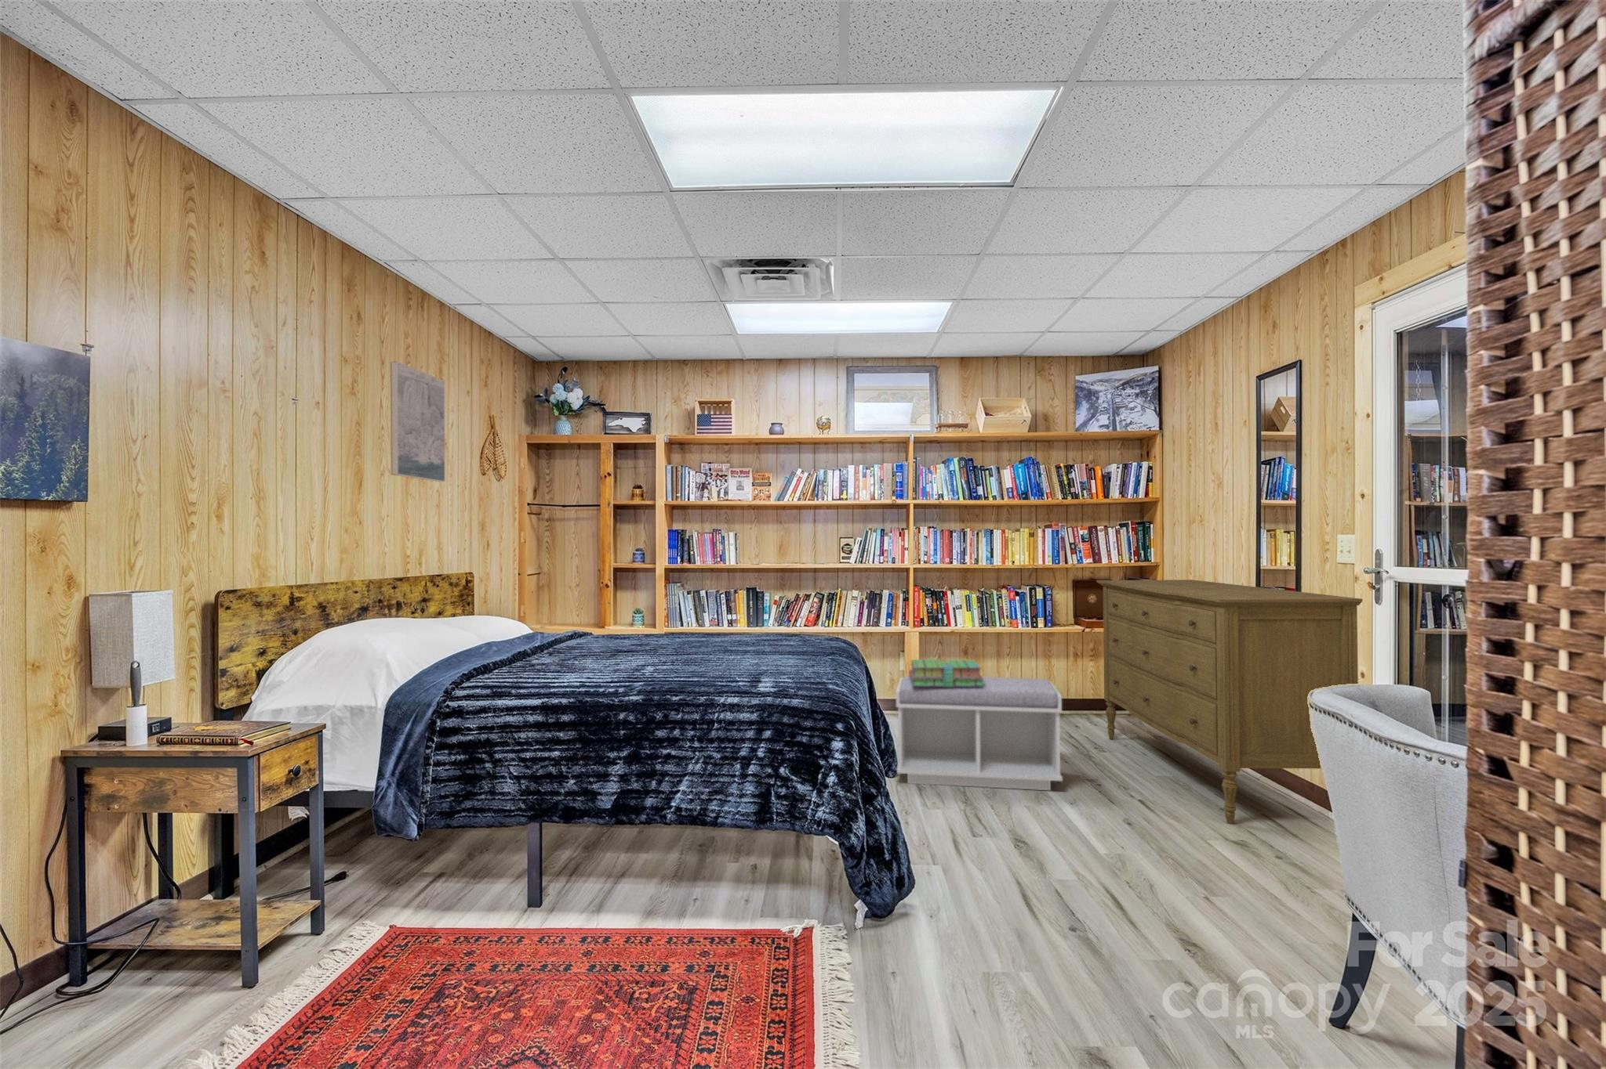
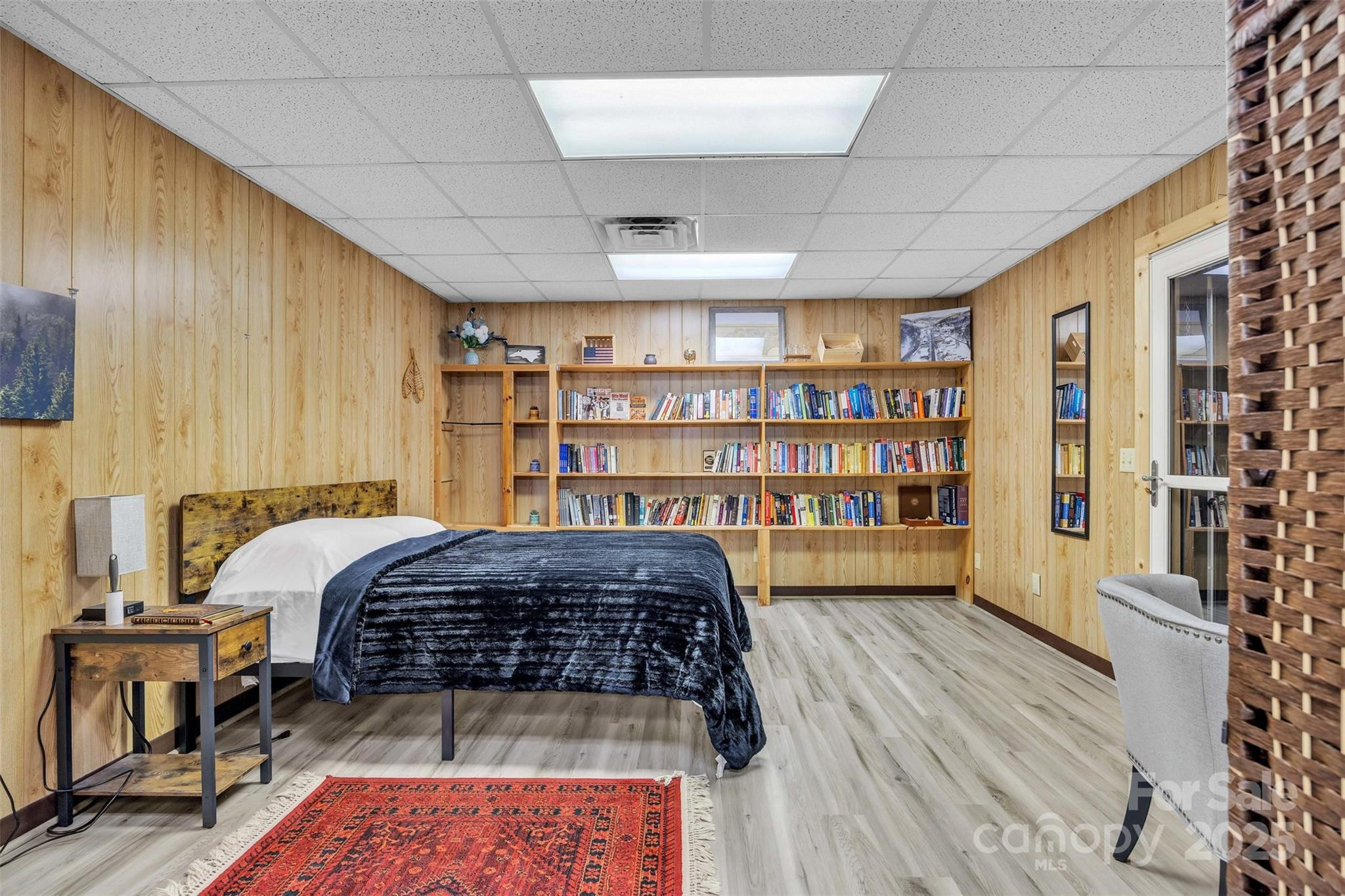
- bench (976, 728)
- dresser (1202, 680)
- stack of books (944, 672)
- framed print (419, 425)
